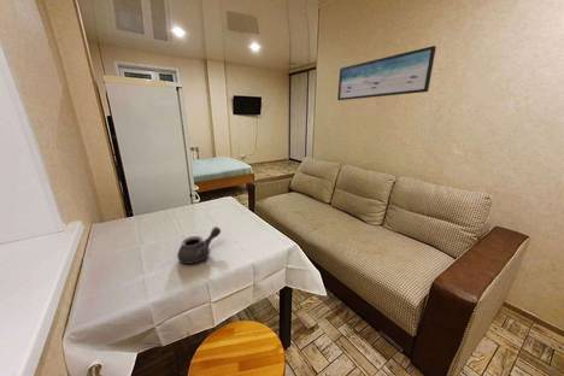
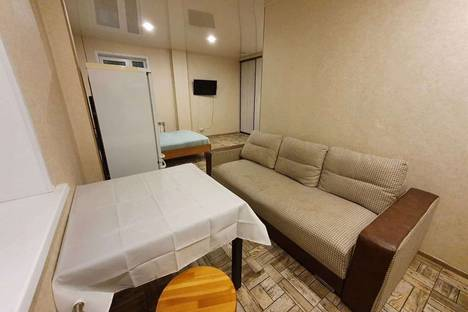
- teapot (201, 243)
- wall art (377, 78)
